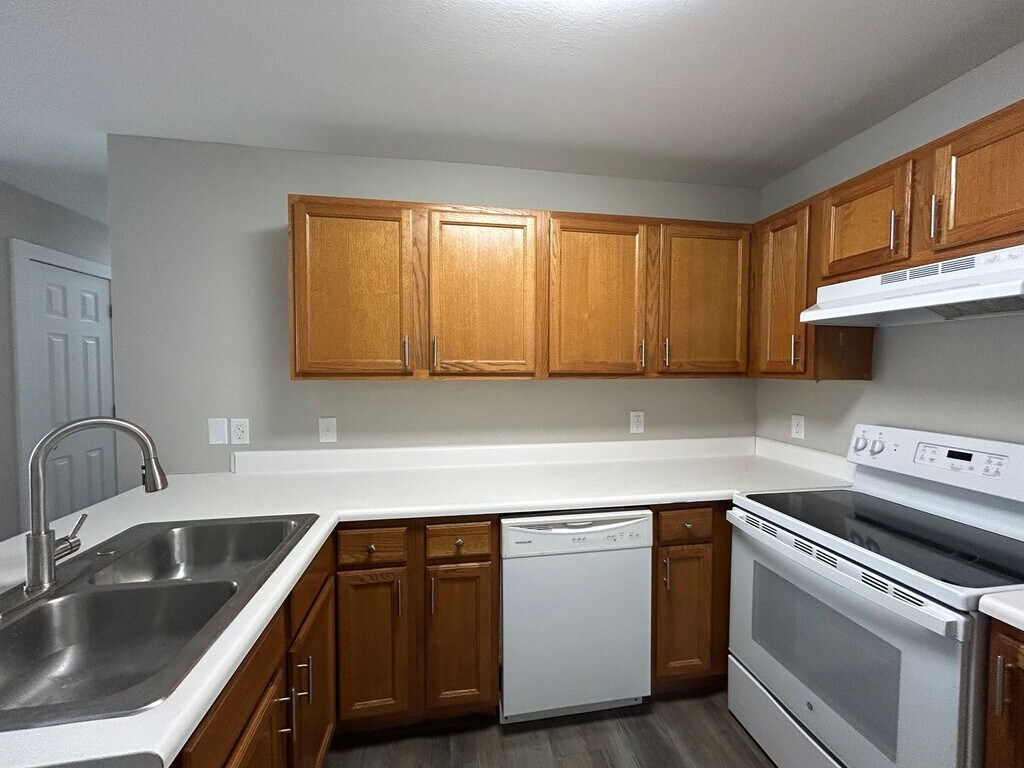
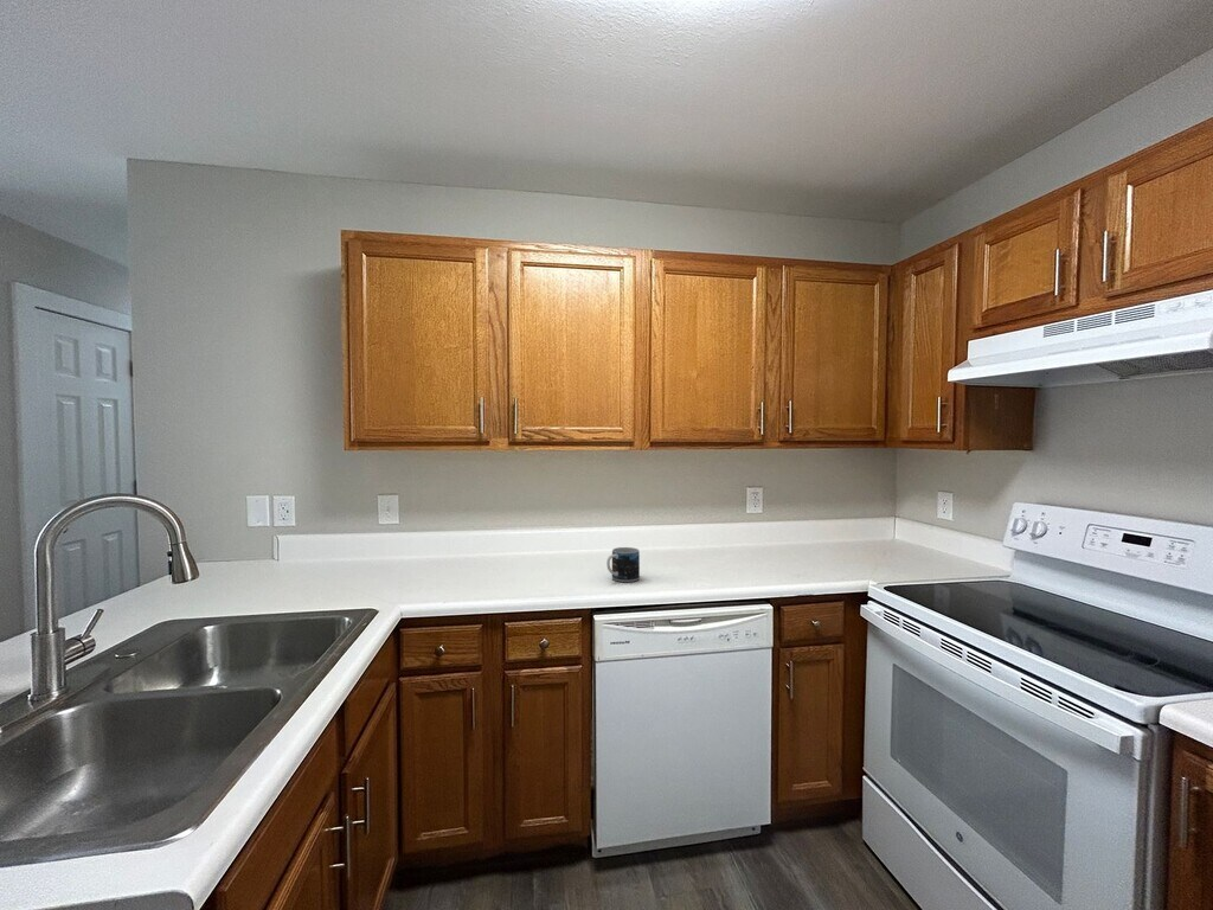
+ mug (621, 565)
